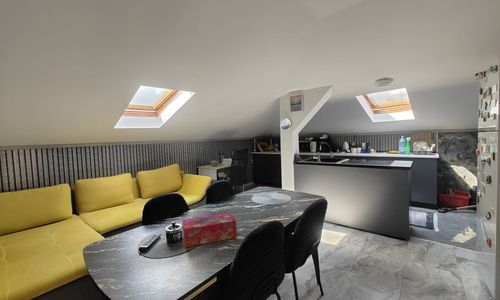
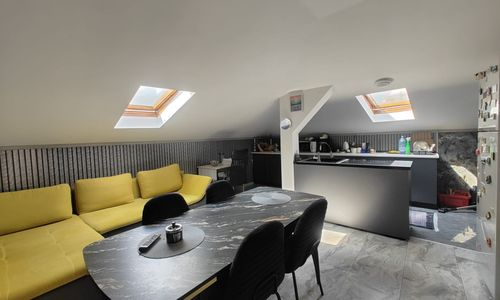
- tissue box (209, 228)
